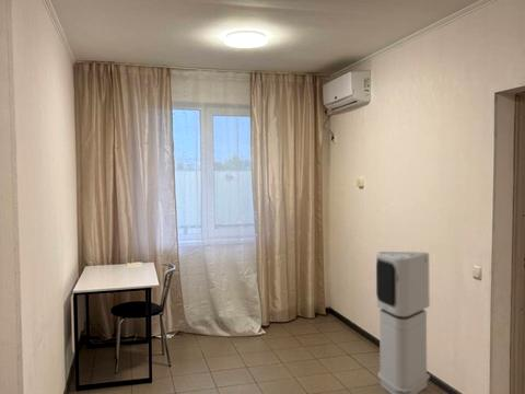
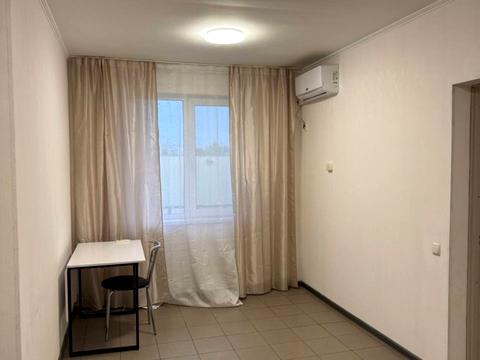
- air purifier (407, 322)
